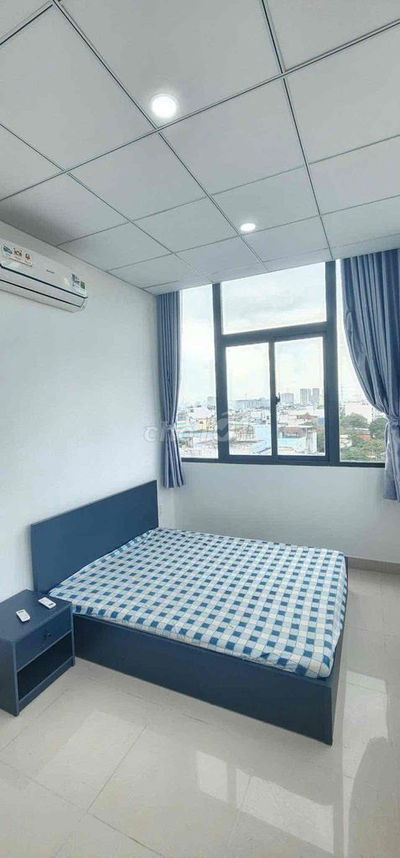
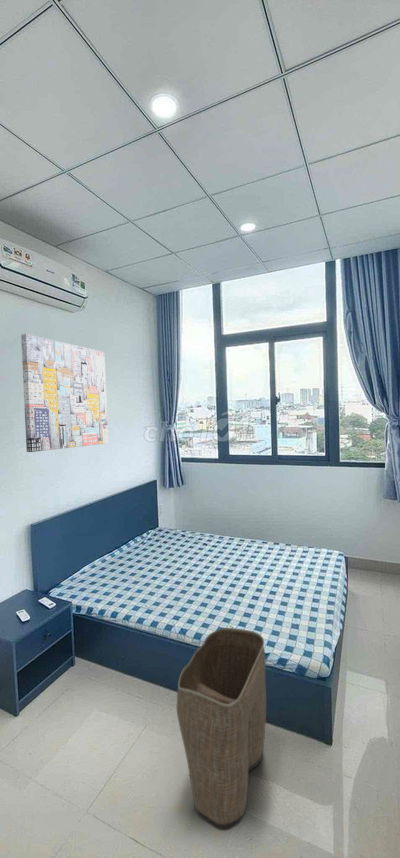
+ wall art (70, 395)
+ laundry basket (224, 715)
